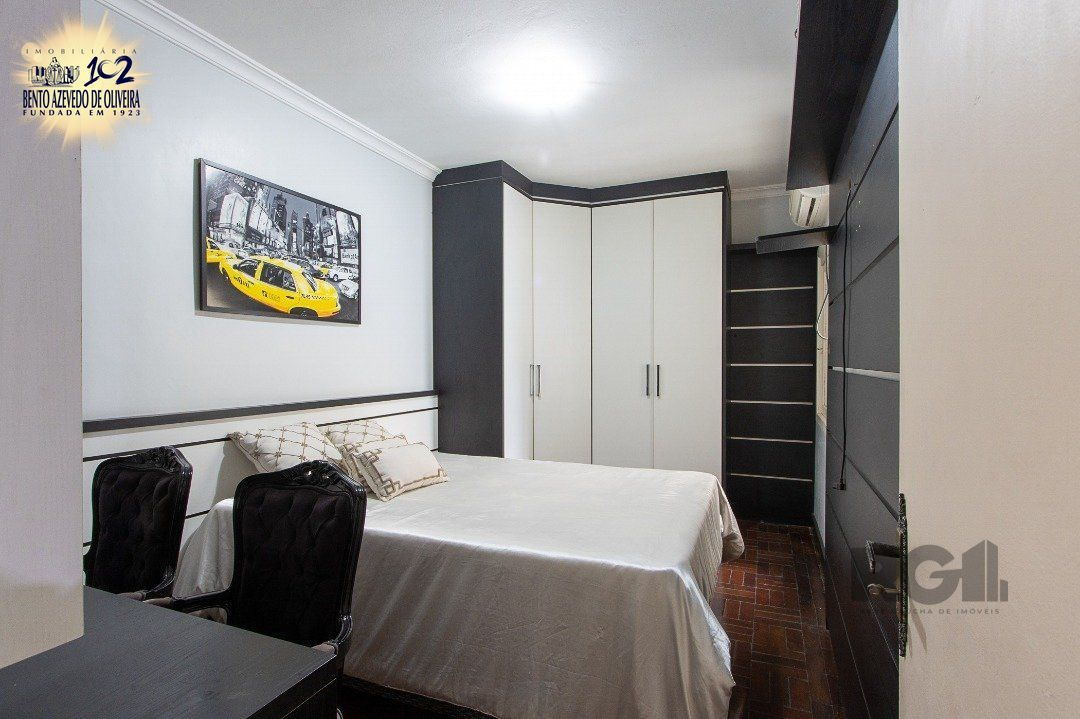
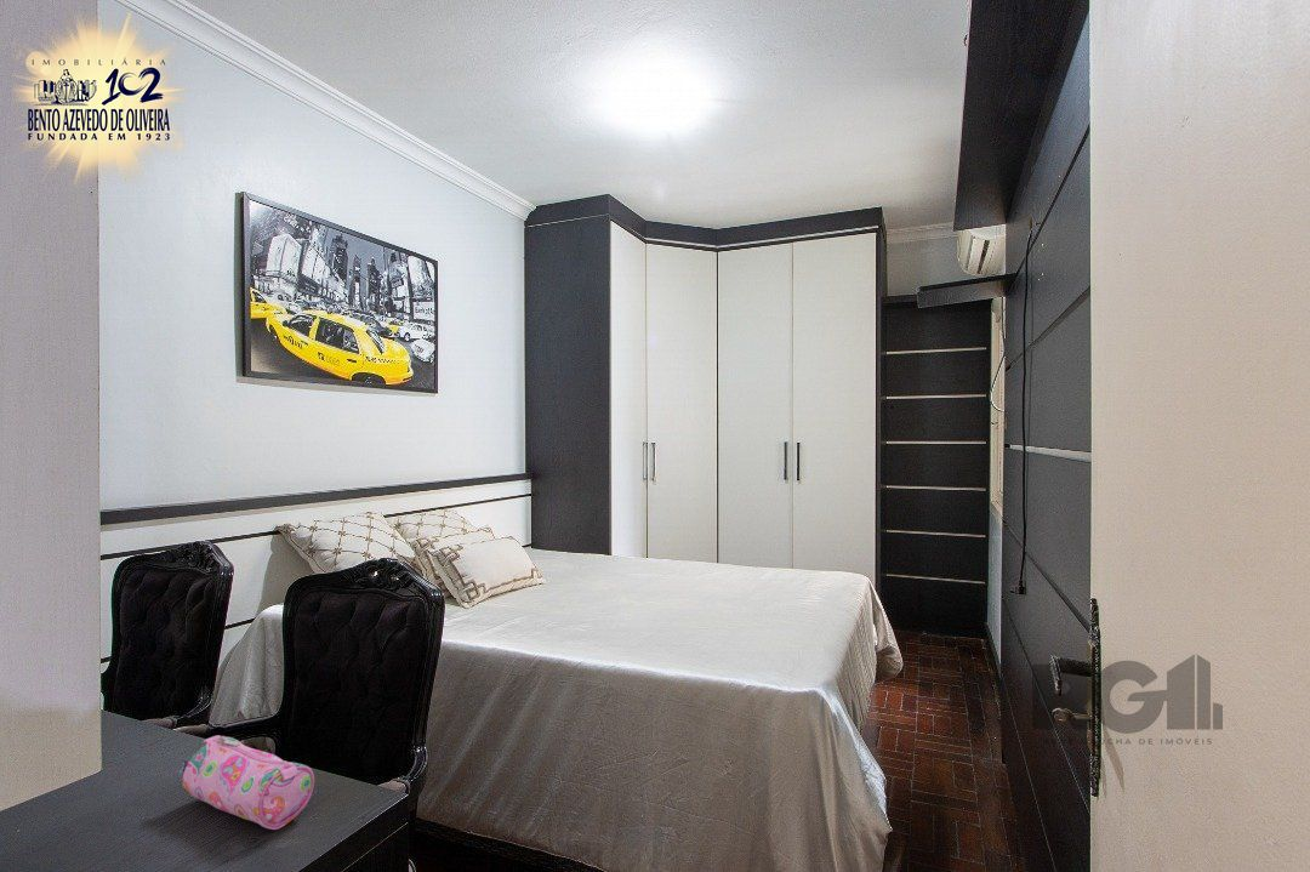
+ pencil case (246, 779)
